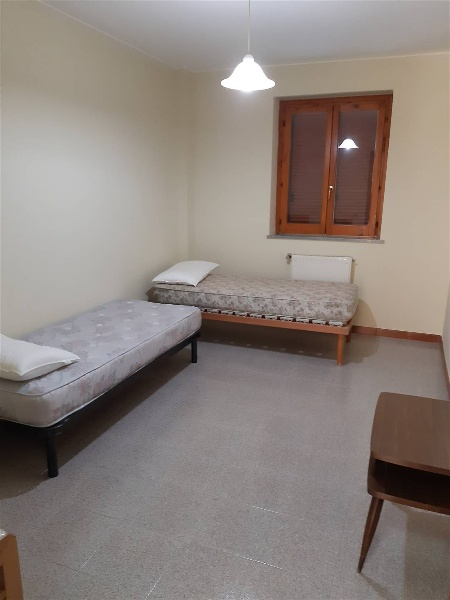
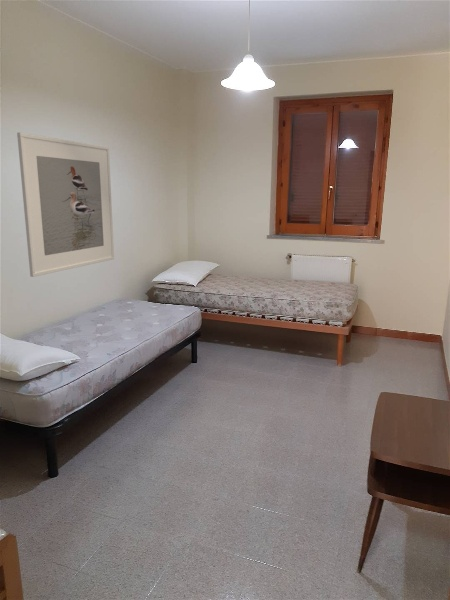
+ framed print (73, 205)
